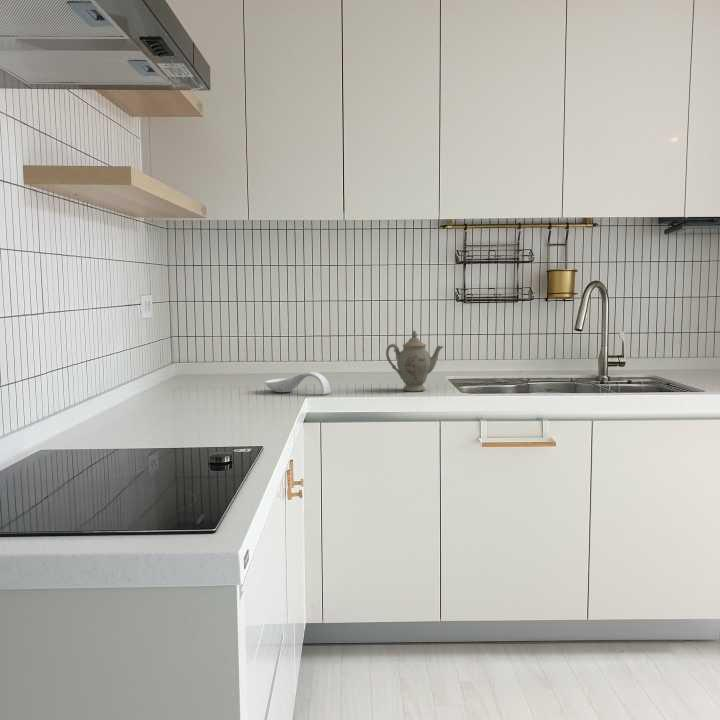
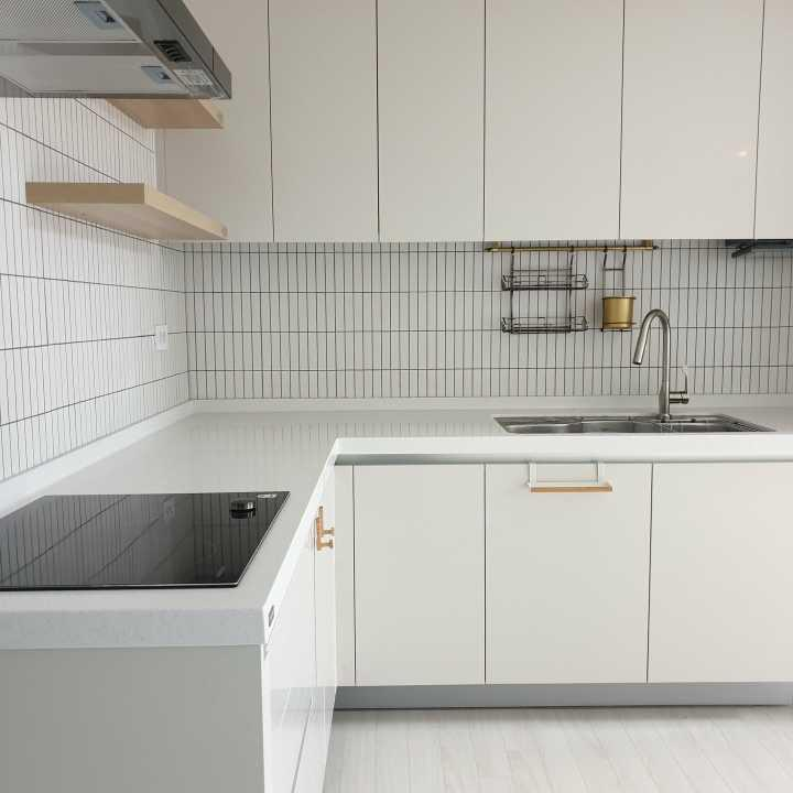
- spoon rest (297, 381)
- chinaware (414, 360)
